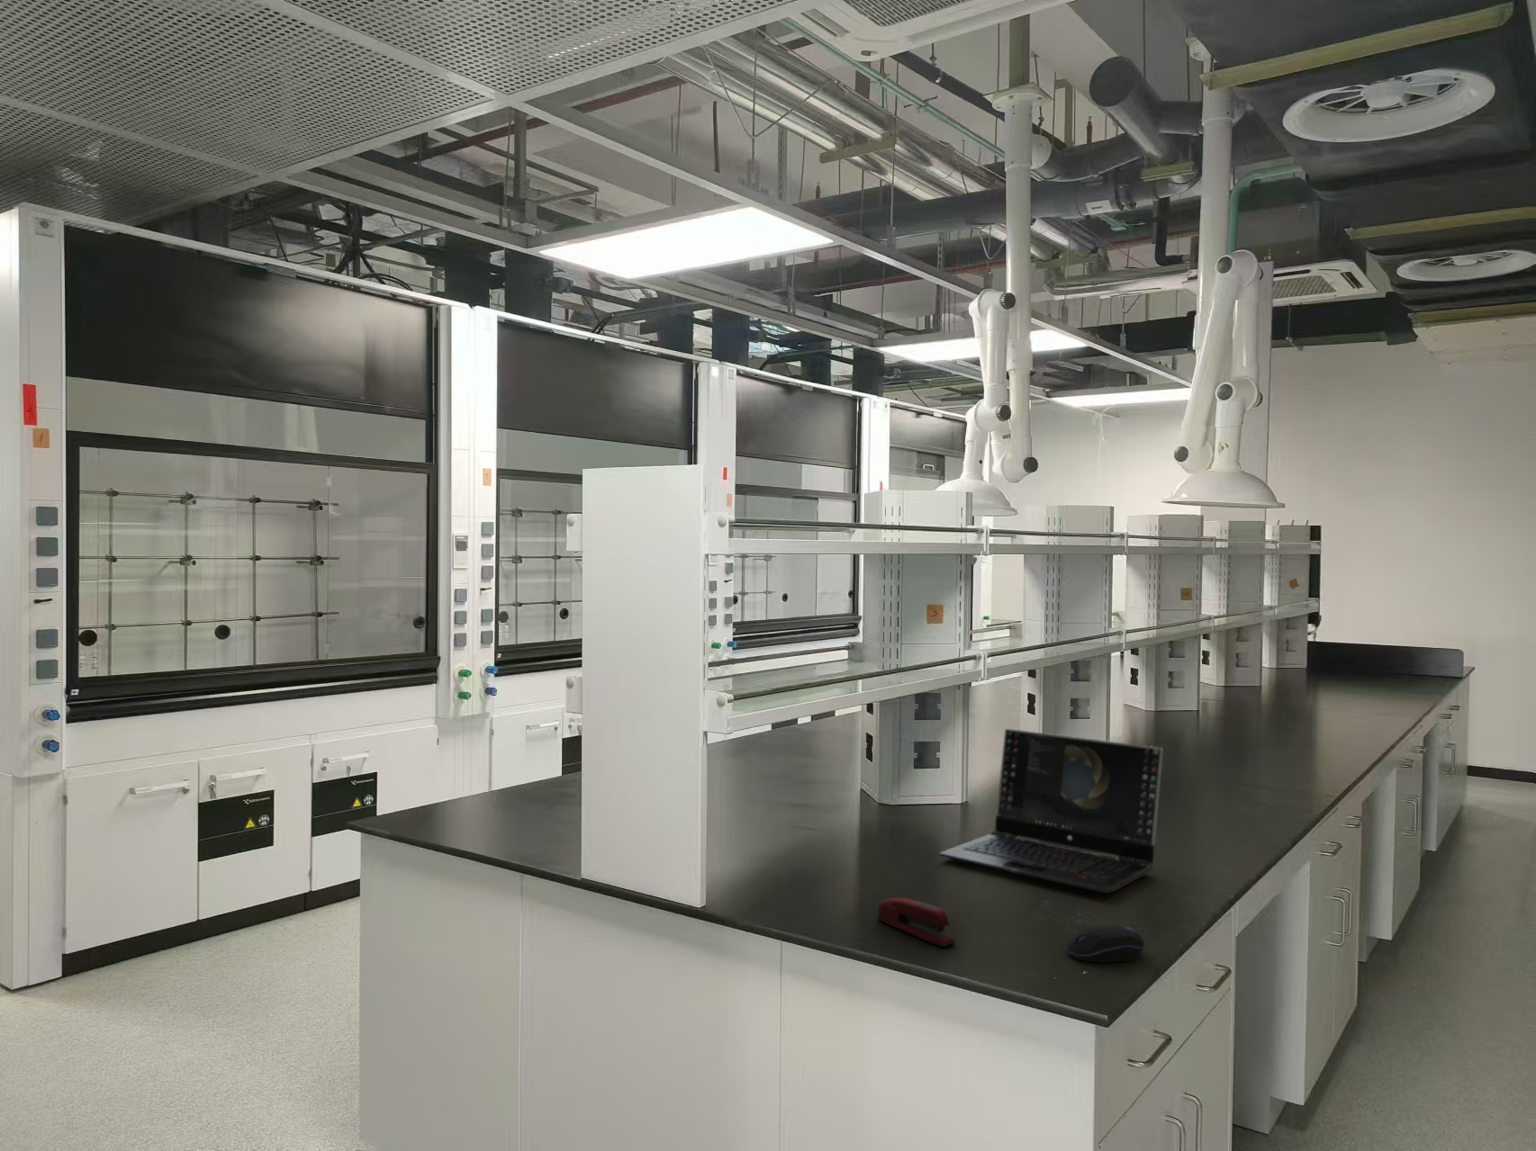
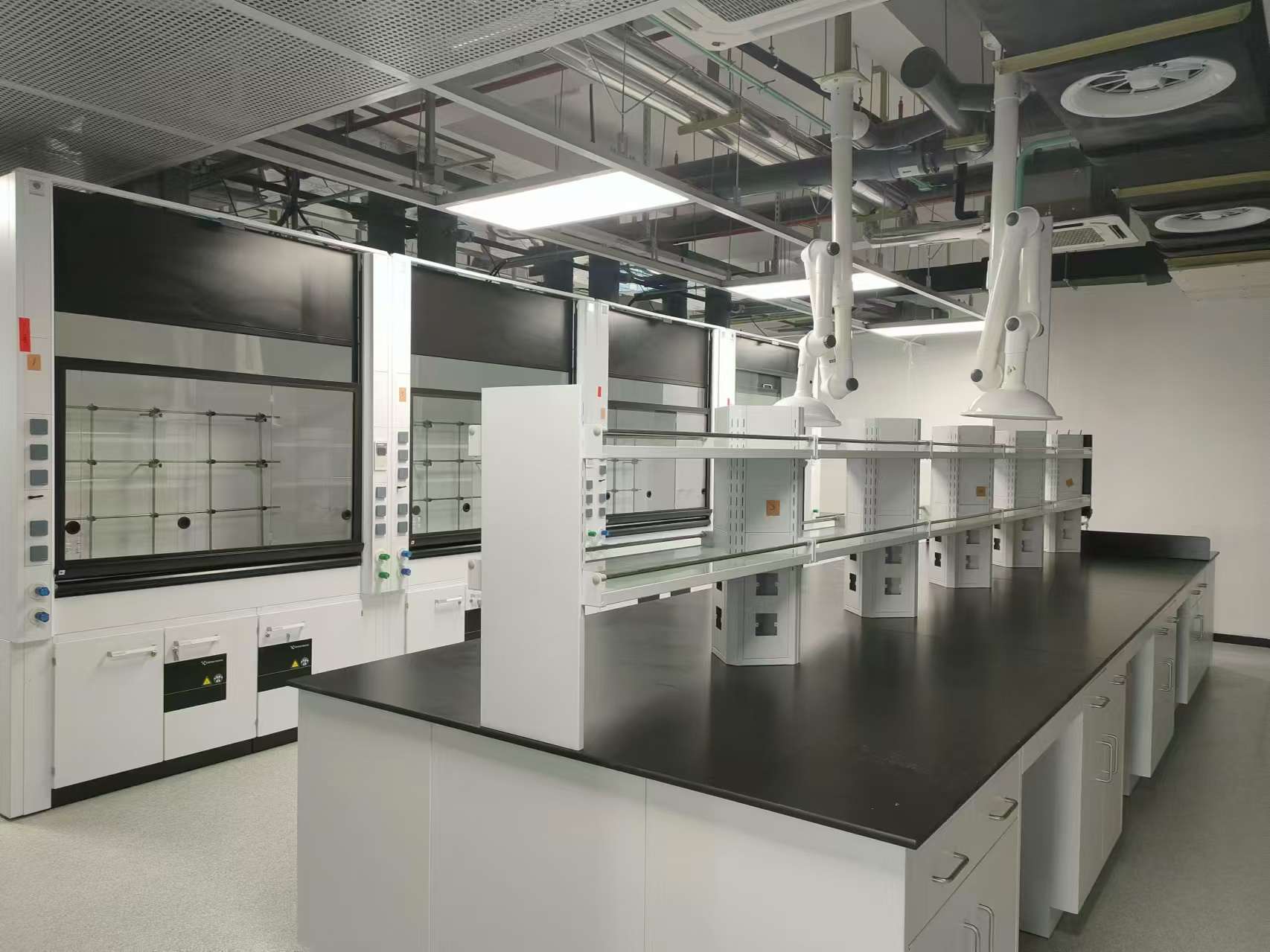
- stapler (914, 915)
- computer mouse (1104, 941)
- laptop computer (1050, 804)
